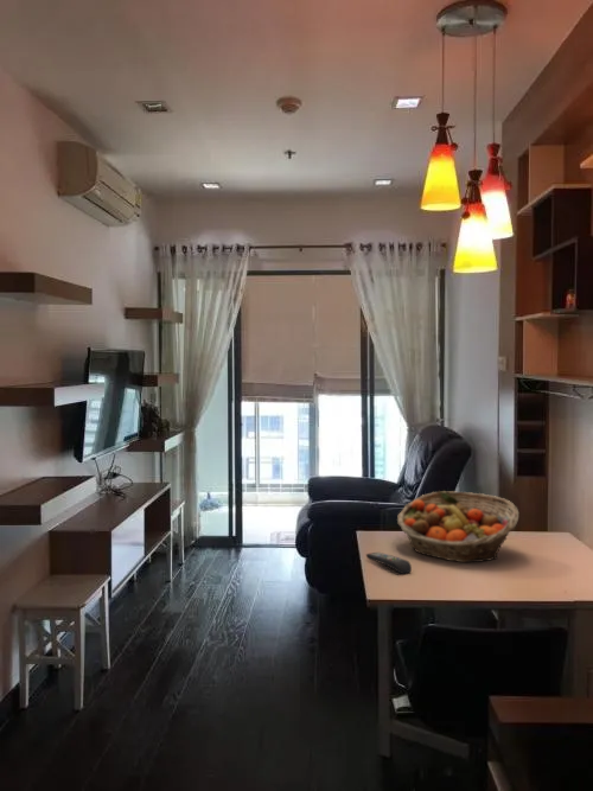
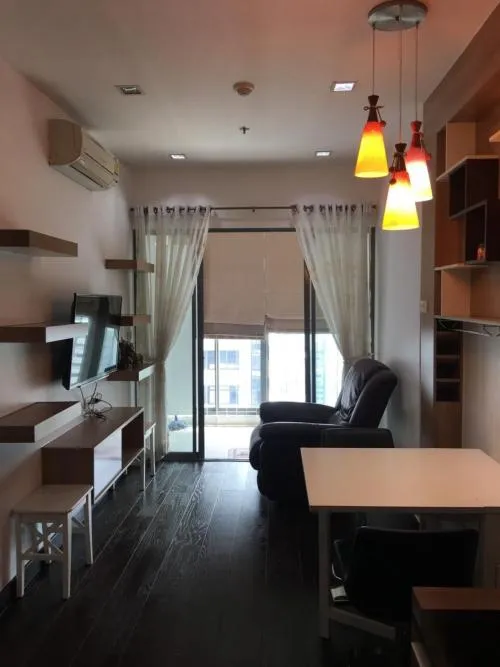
- fruit basket (455, 524)
- remote control (388, 560)
